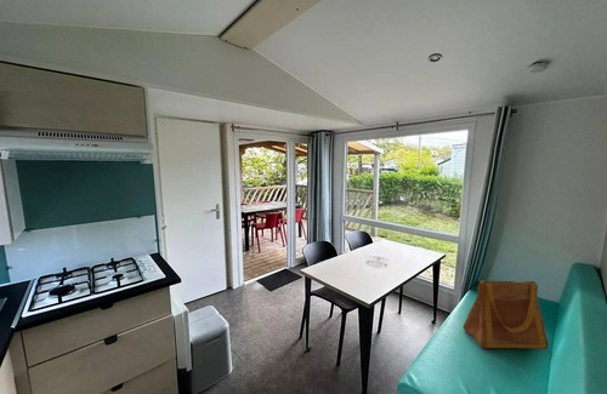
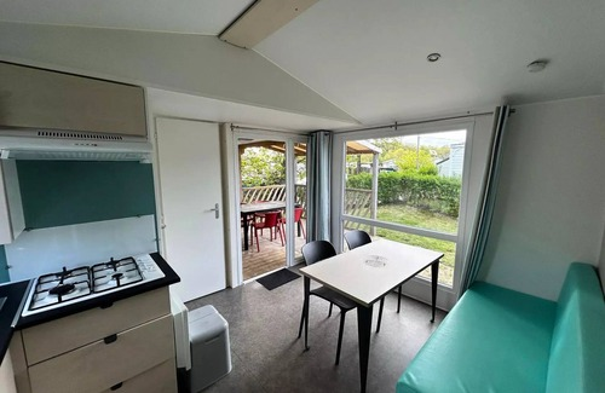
- tote bag (505, 310)
